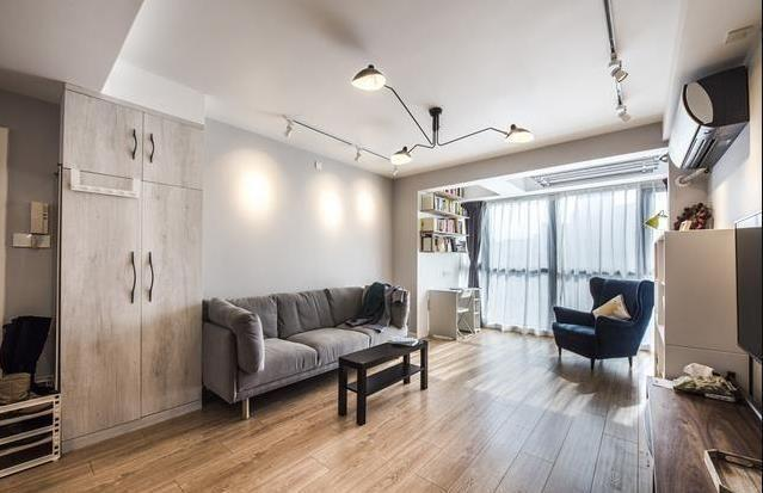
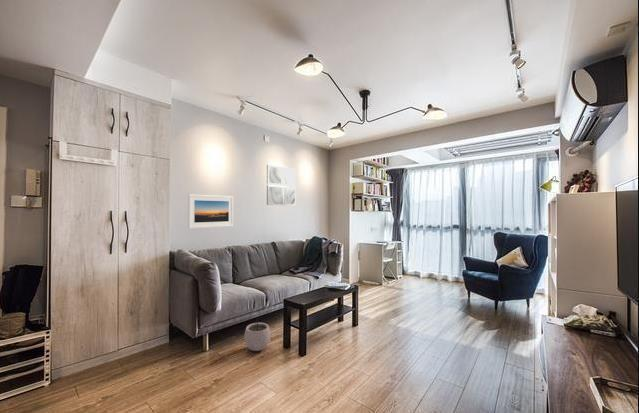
+ plant pot (257, 333)
+ wall art (282, 185)
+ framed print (212, 211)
